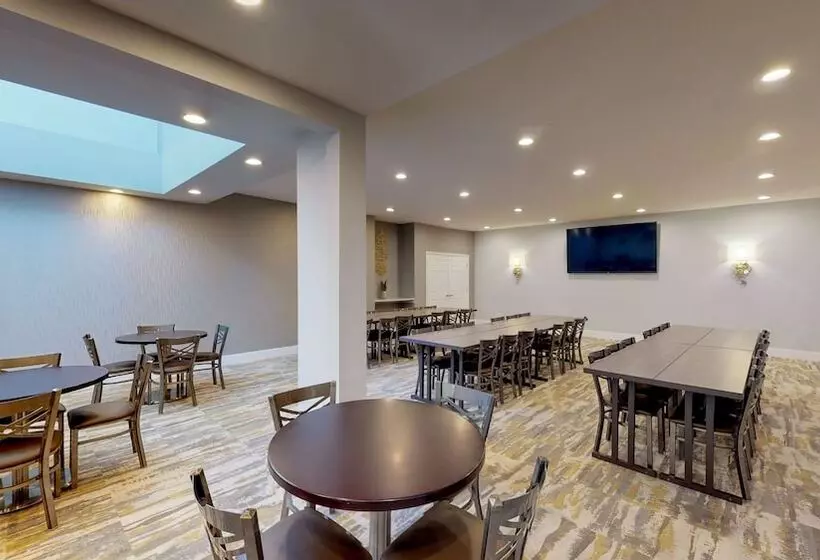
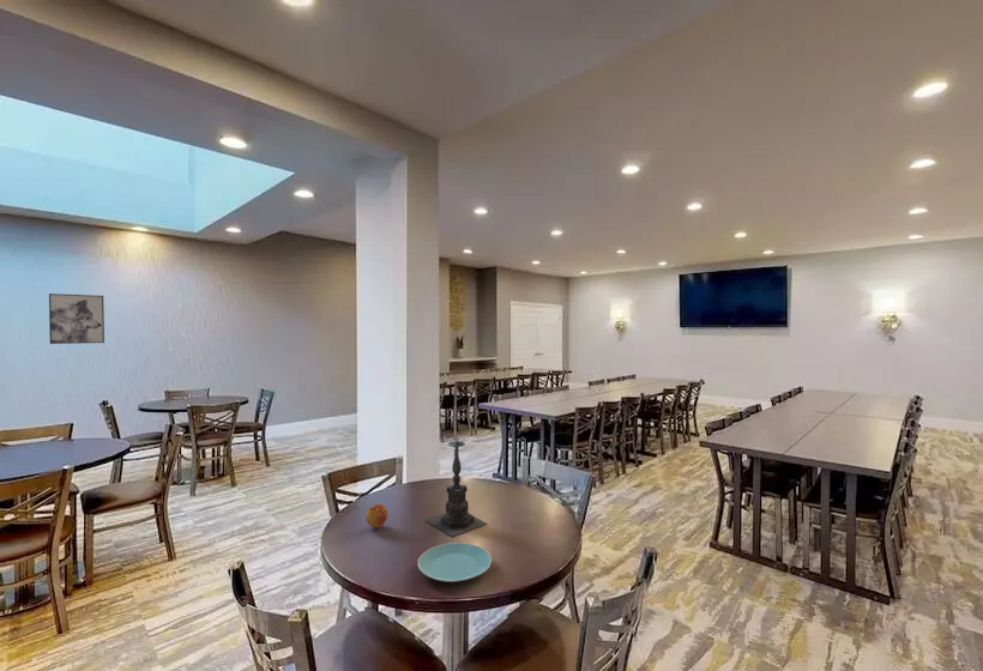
+ plate (454, 563)
+ candle holder (456, 476)
+ wall art (77, 319)
+ apple (376, 516)
